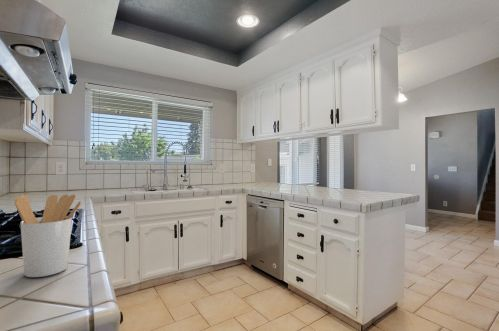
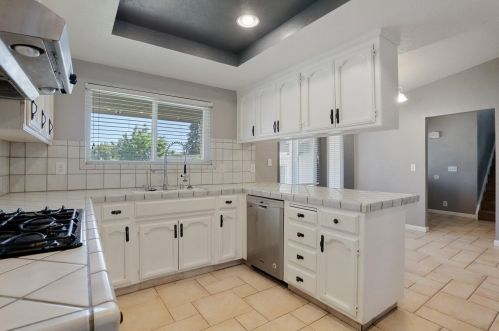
- utensil holder (51, 230)
